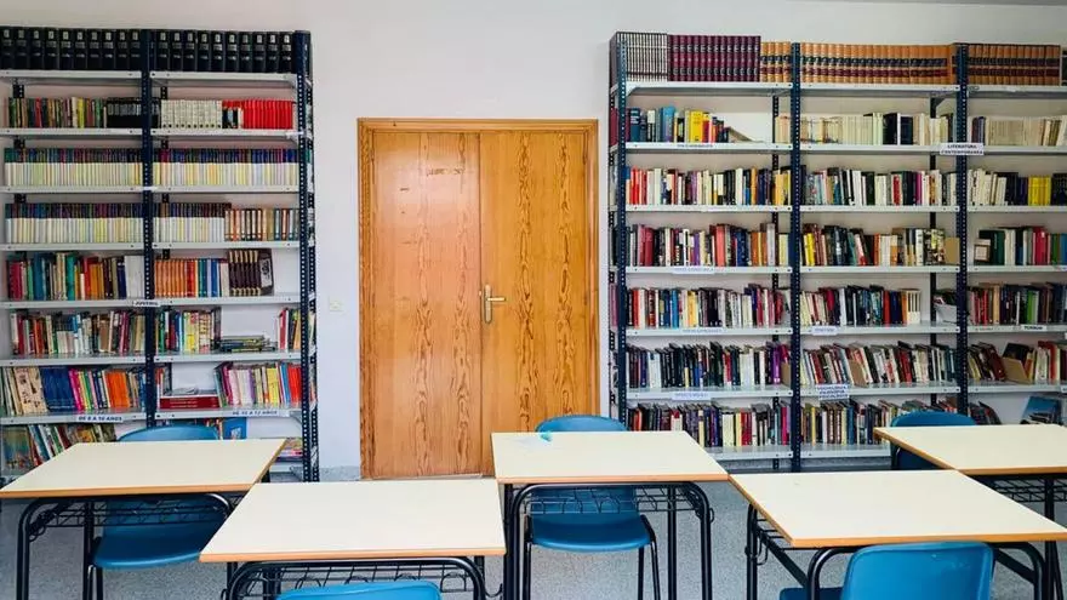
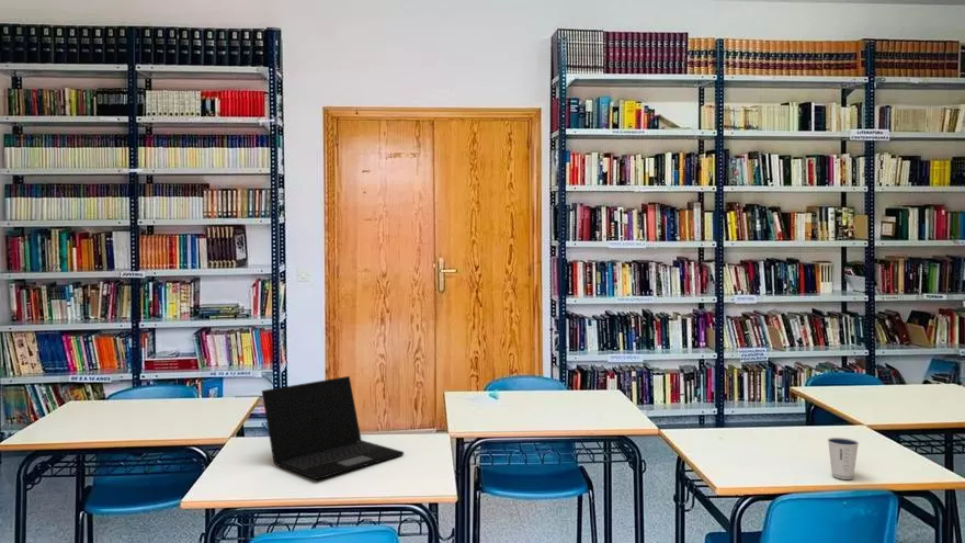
+ dixie cup (842, 459)
+ laptop (333, 422)
